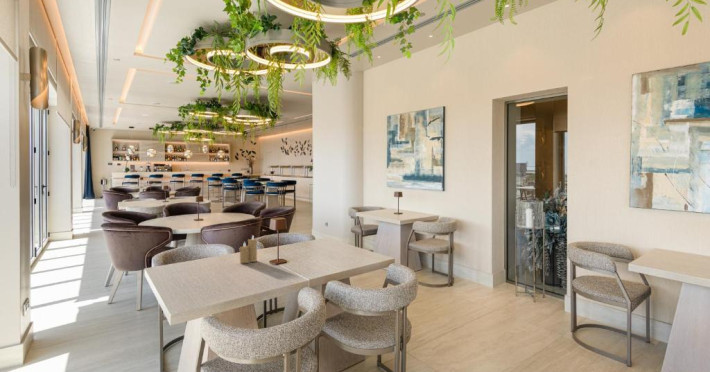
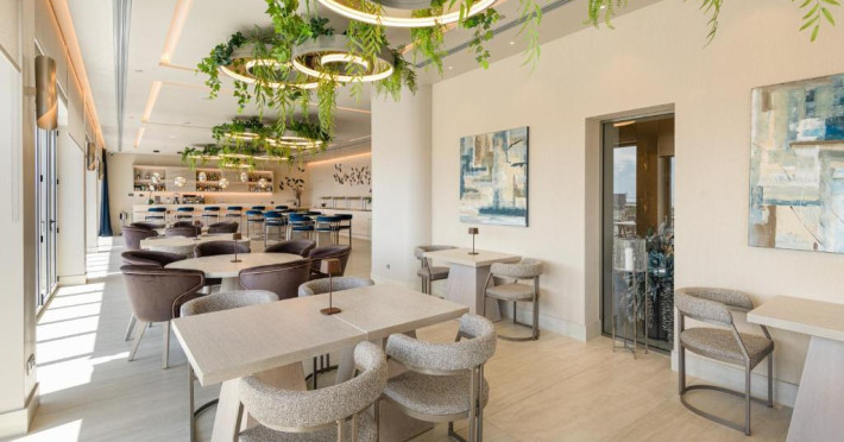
- candle (248, 248)
